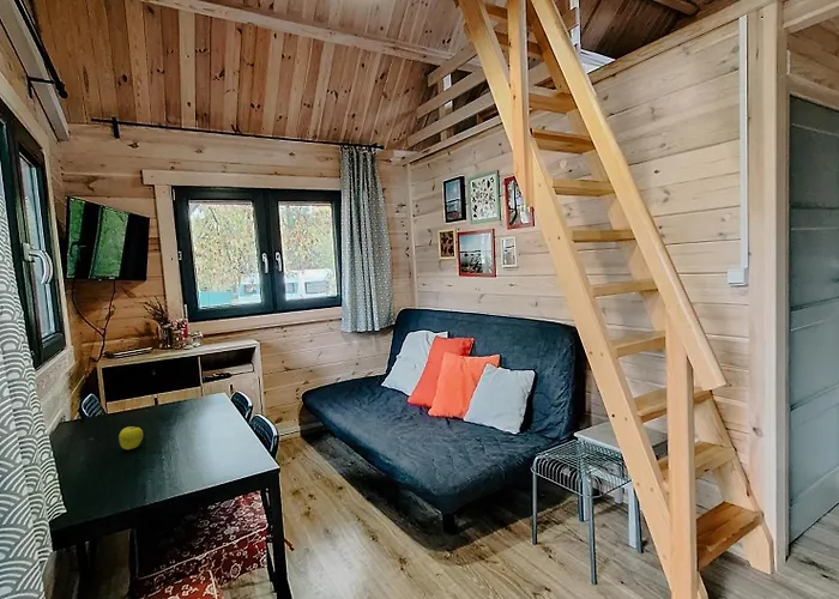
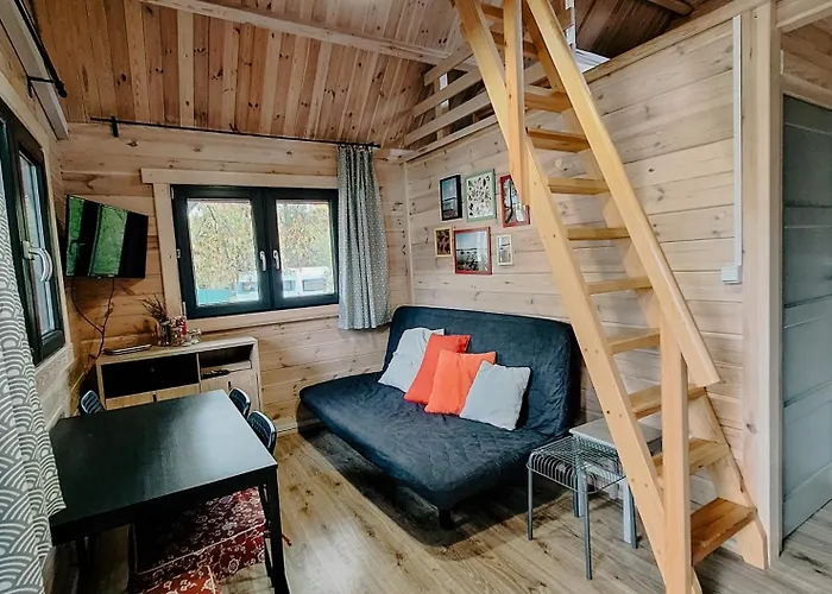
- fruit (131, 437)
